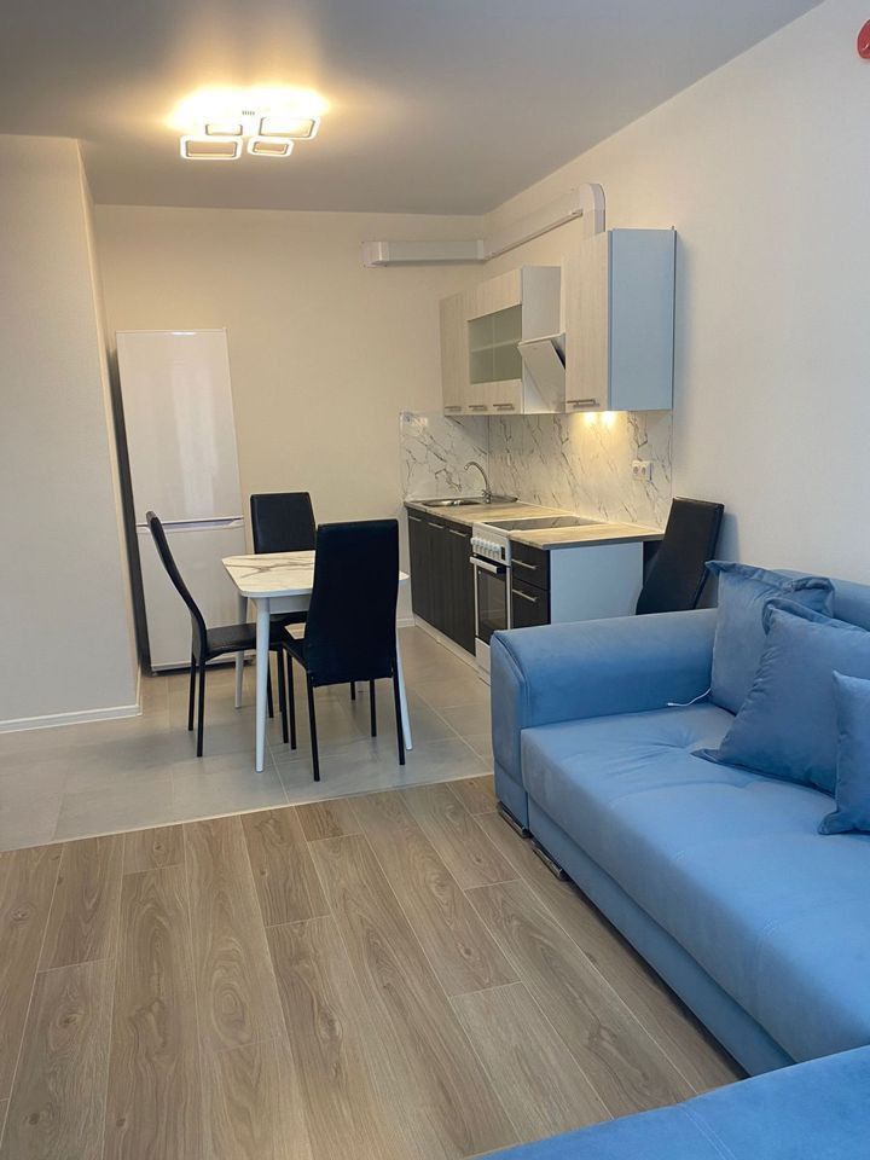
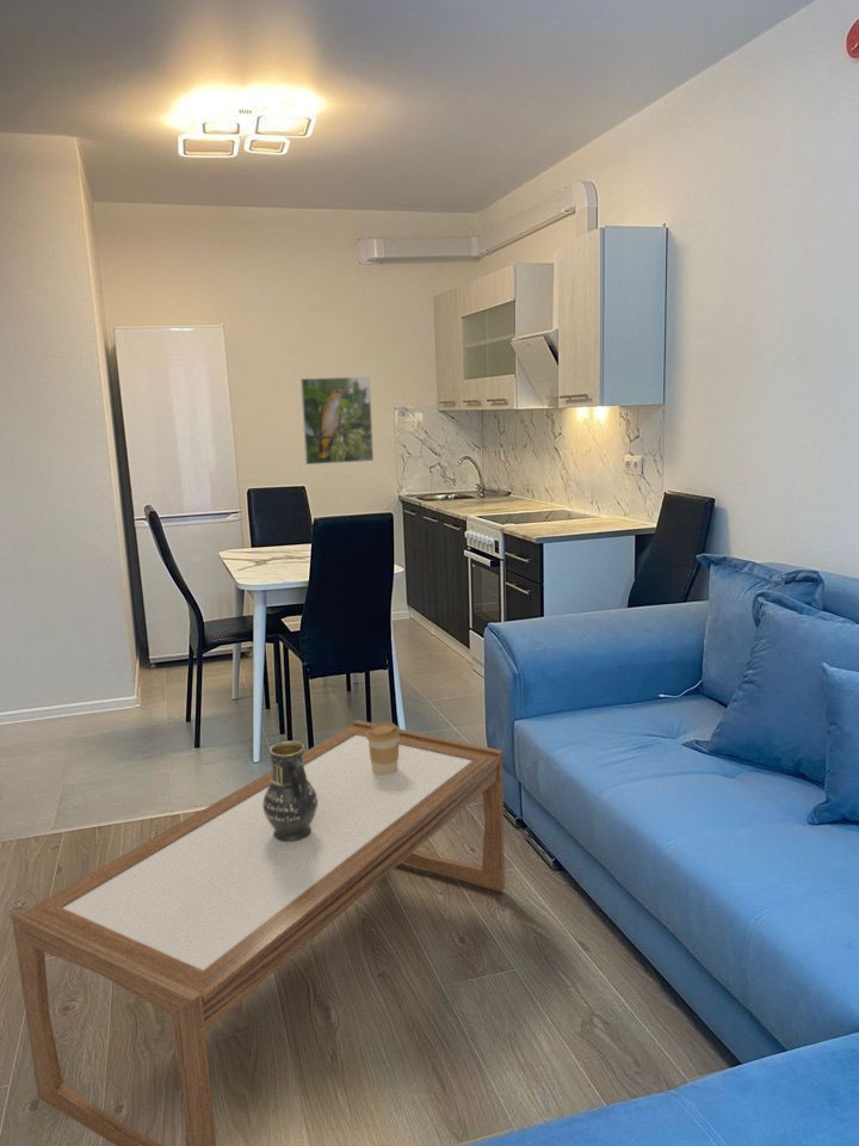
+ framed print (338, 420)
+ coffee table (303, 899)
+ vase (289, 784)
+ coffee cup (383, 743)
